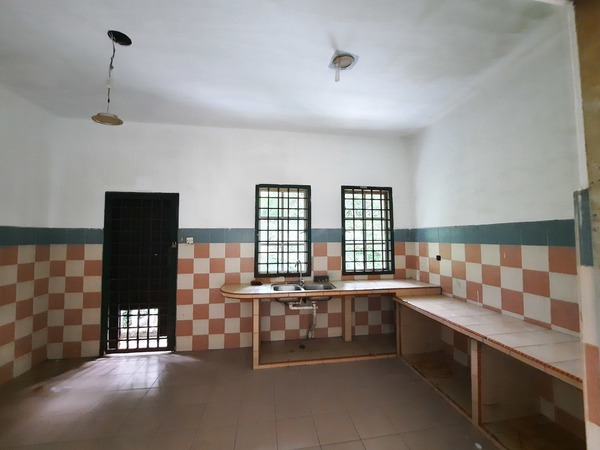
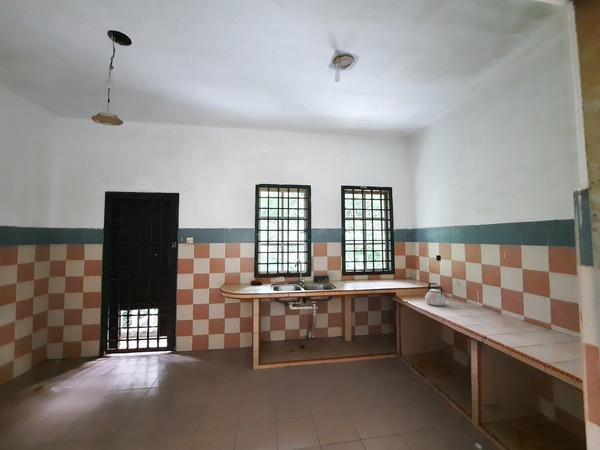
+ kettle (435, 293)
